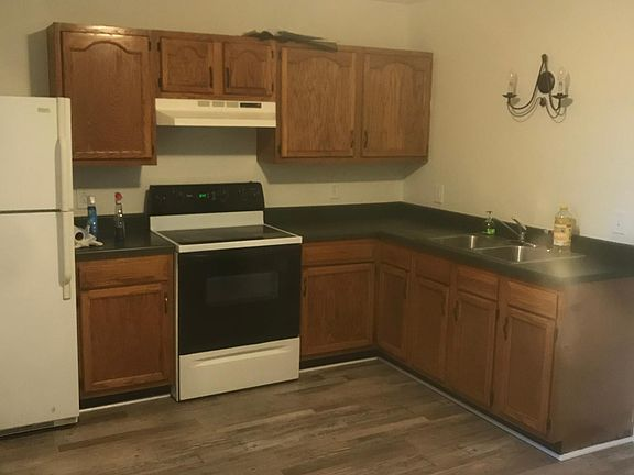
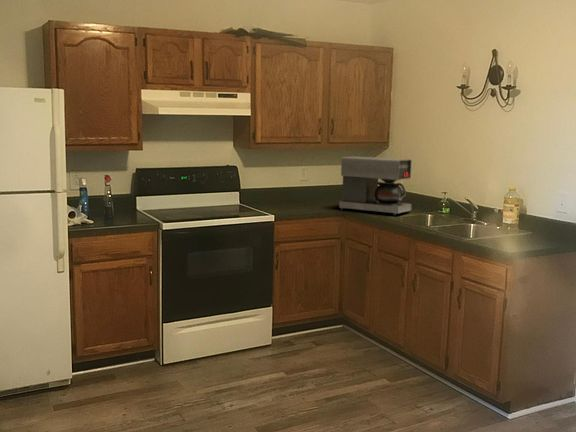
+ coffee maker (375, 184)
